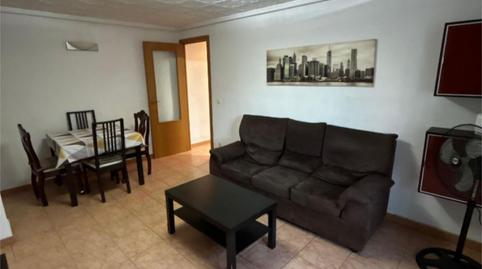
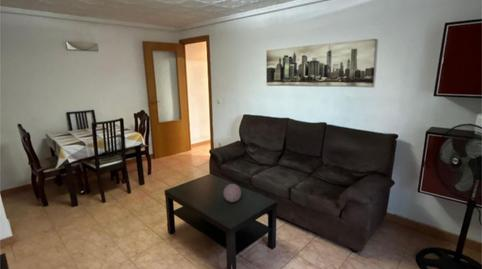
+ decorative orb (232, 192)
